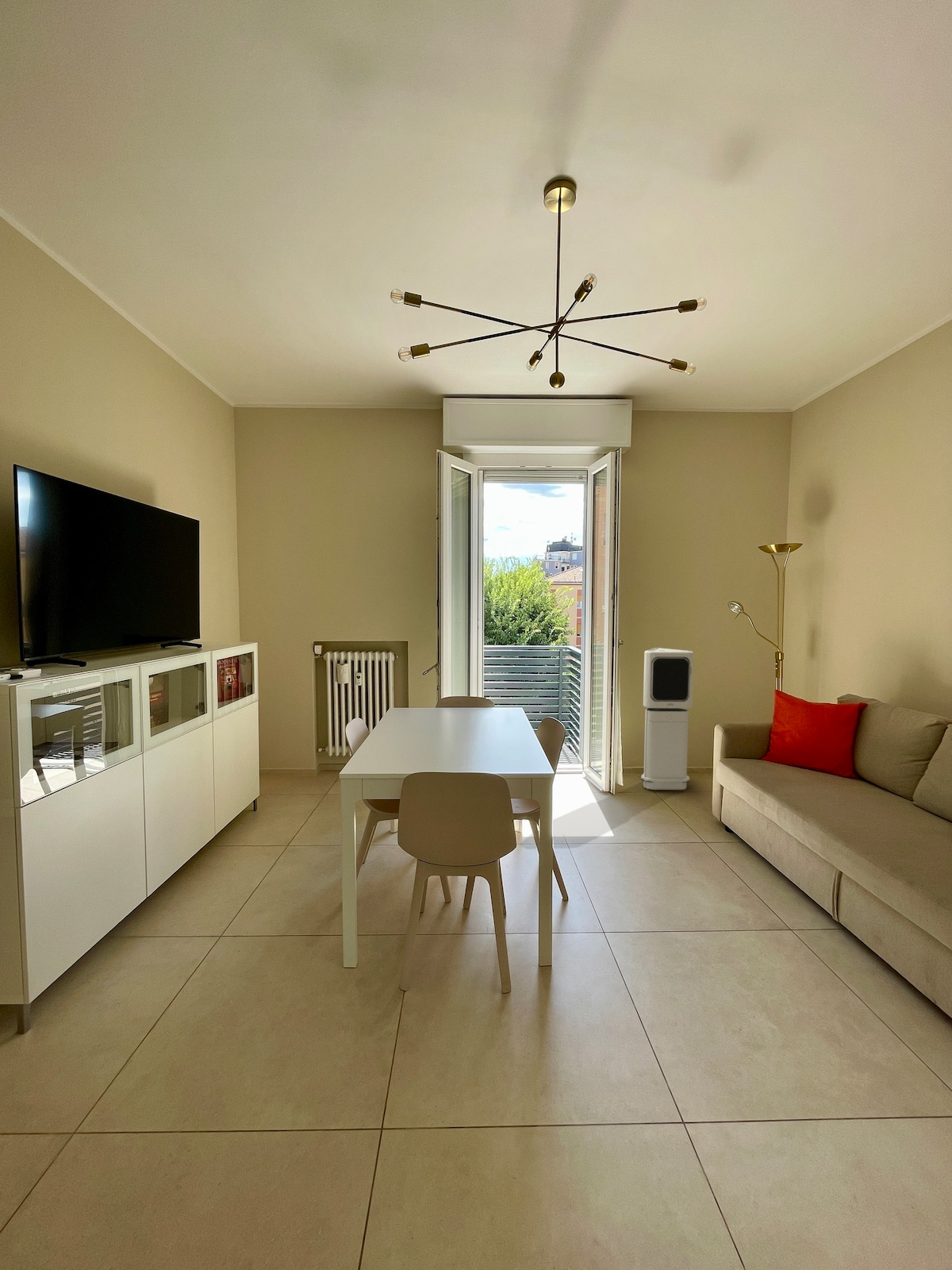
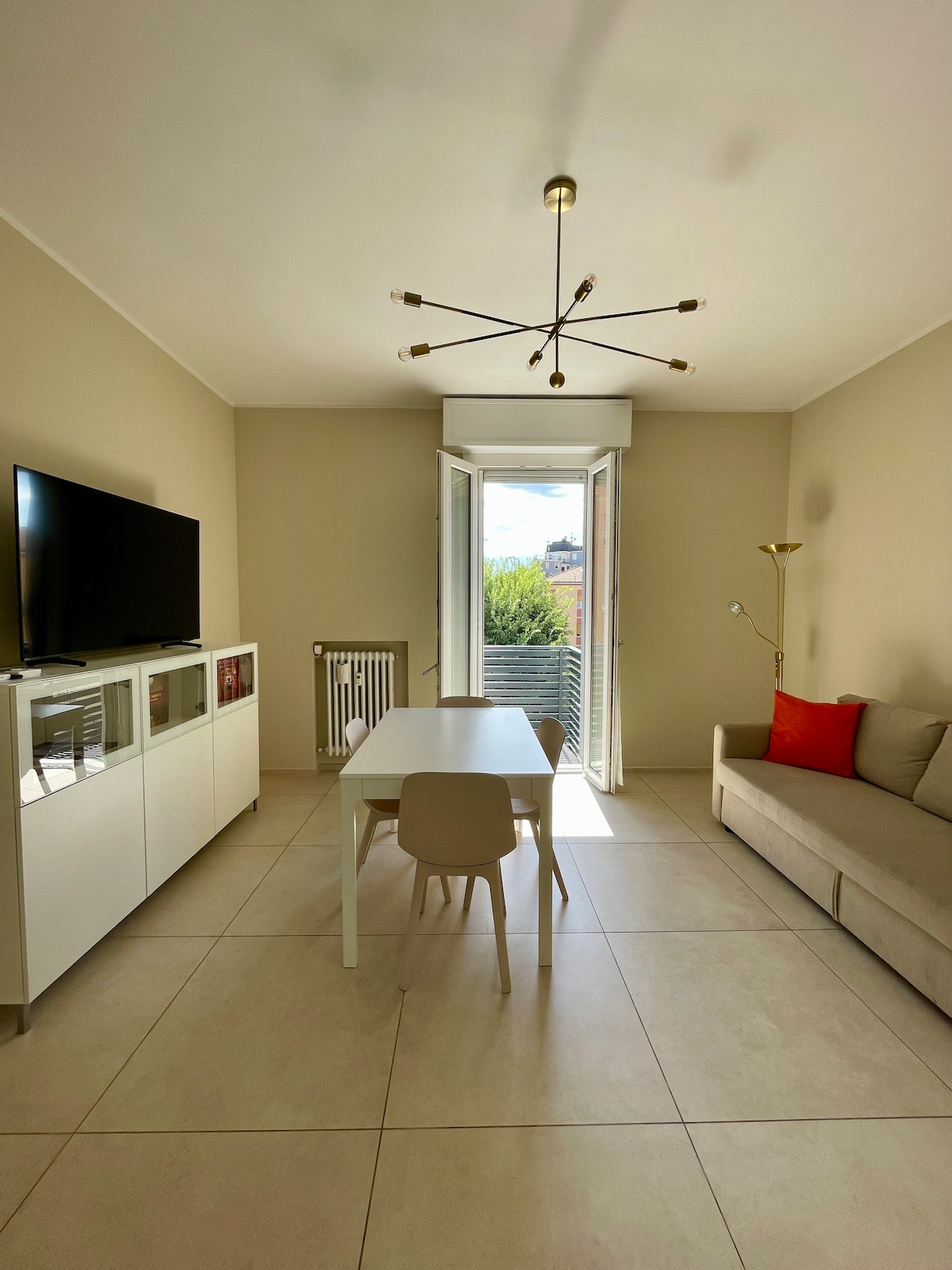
- air purifier (662, 717)
